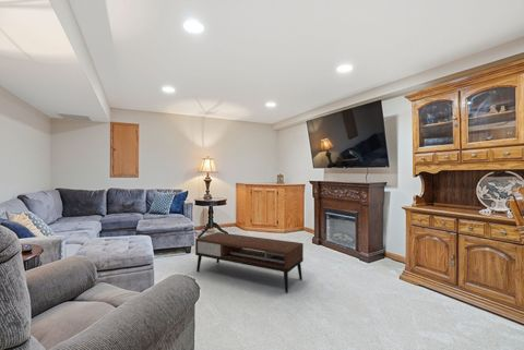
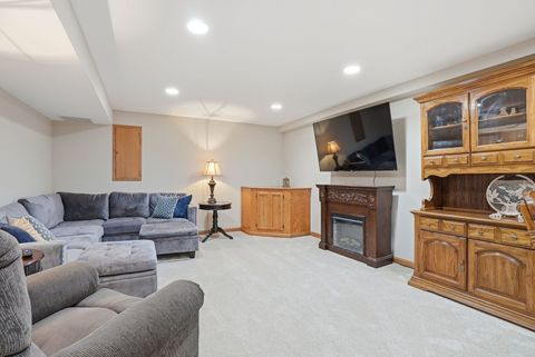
- coffee table (247, 257)
